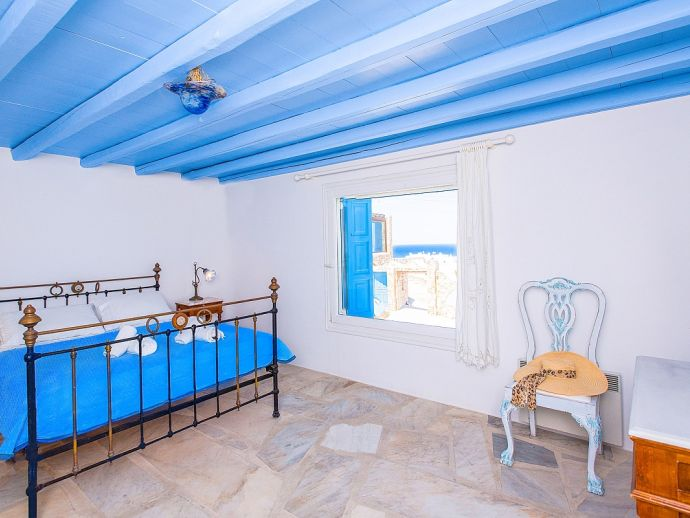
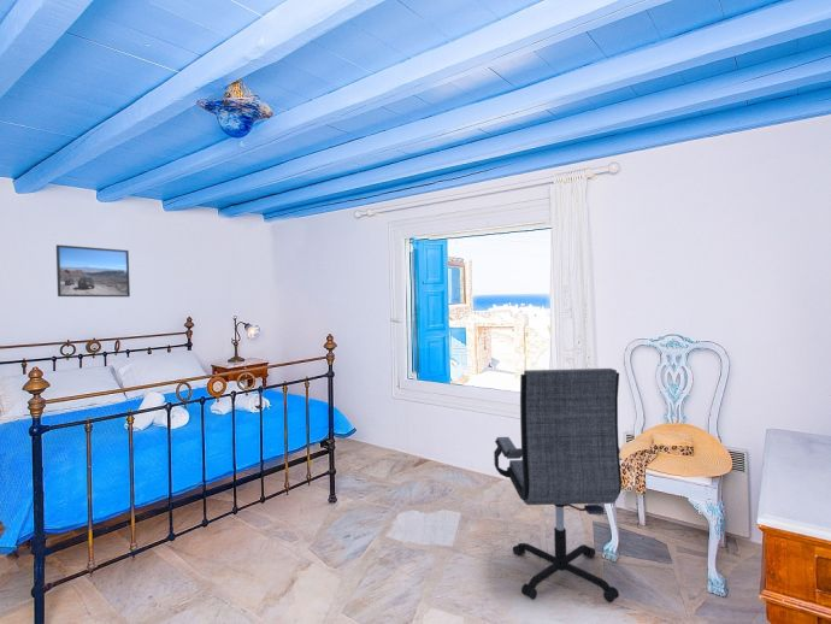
+ office chair (556, 467)
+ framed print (94, 272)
